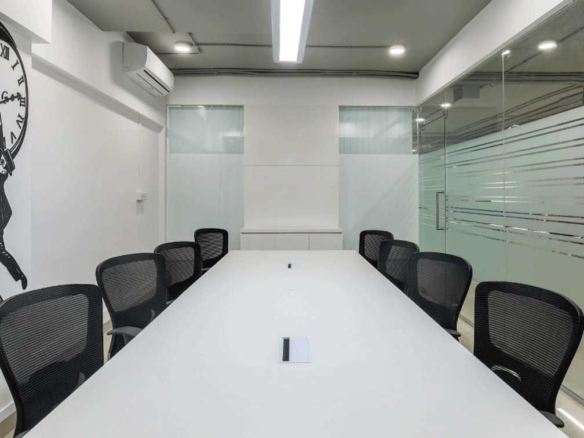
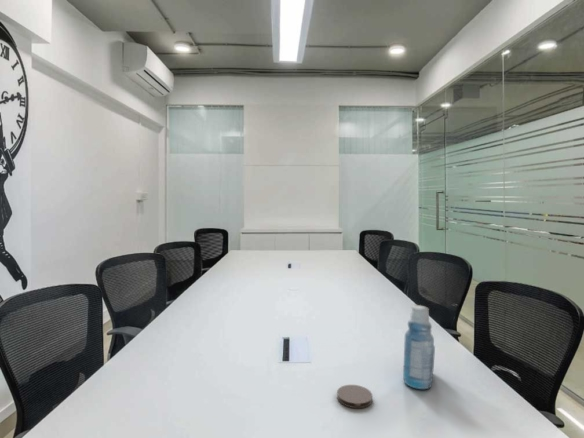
+ bottle (420, 341)
+ coaster (354, 395)
